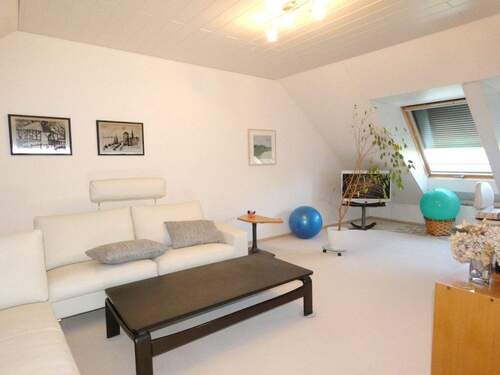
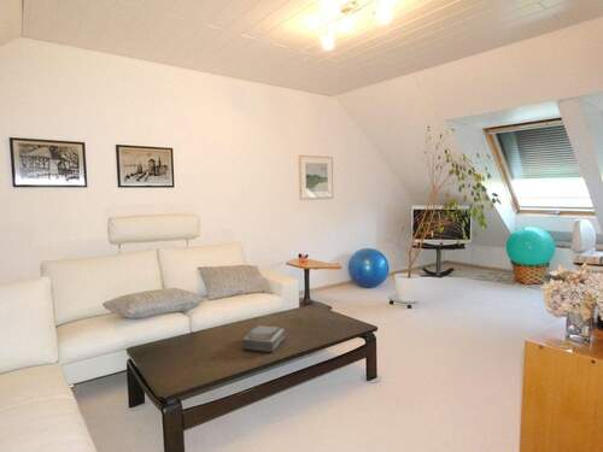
+ bible (264, 335)
